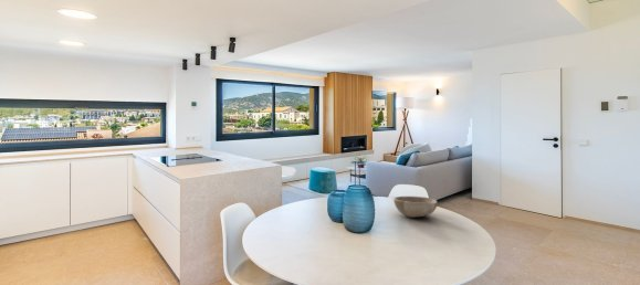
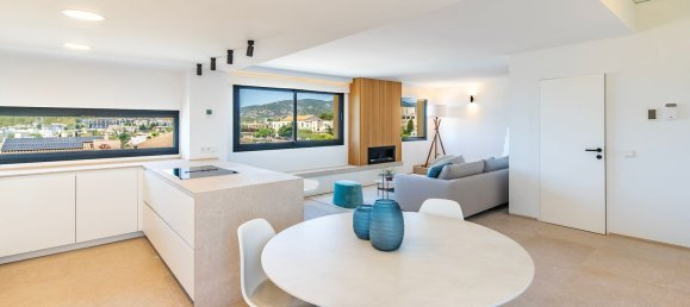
- bowl (415, 207)
